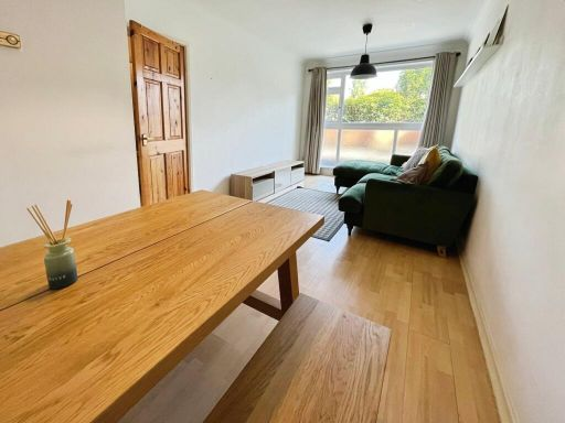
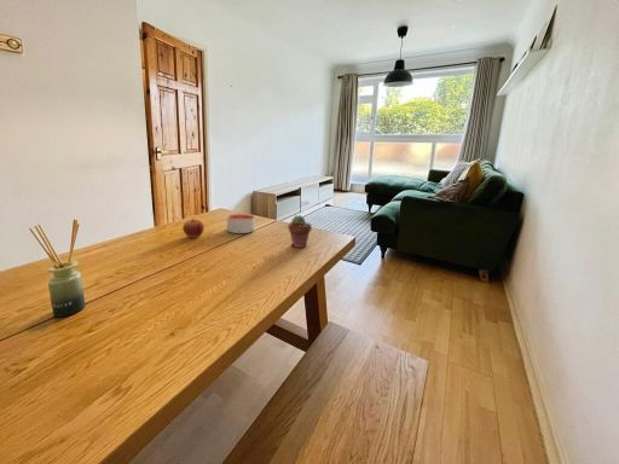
+ potted succulent (299, 230)
+ candle (241, 222)
+ apple (192, 227)
